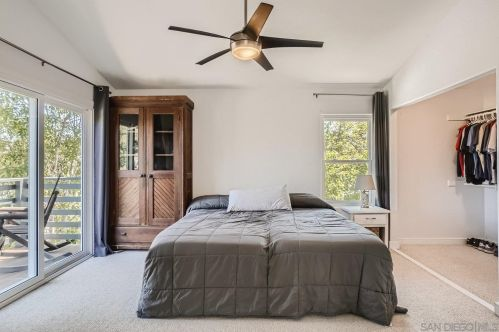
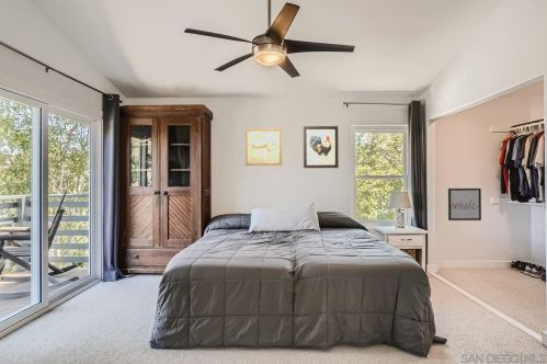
+ wall art (320, 147)
+ wall art (263, 147)
+ wall art (464, 204)
